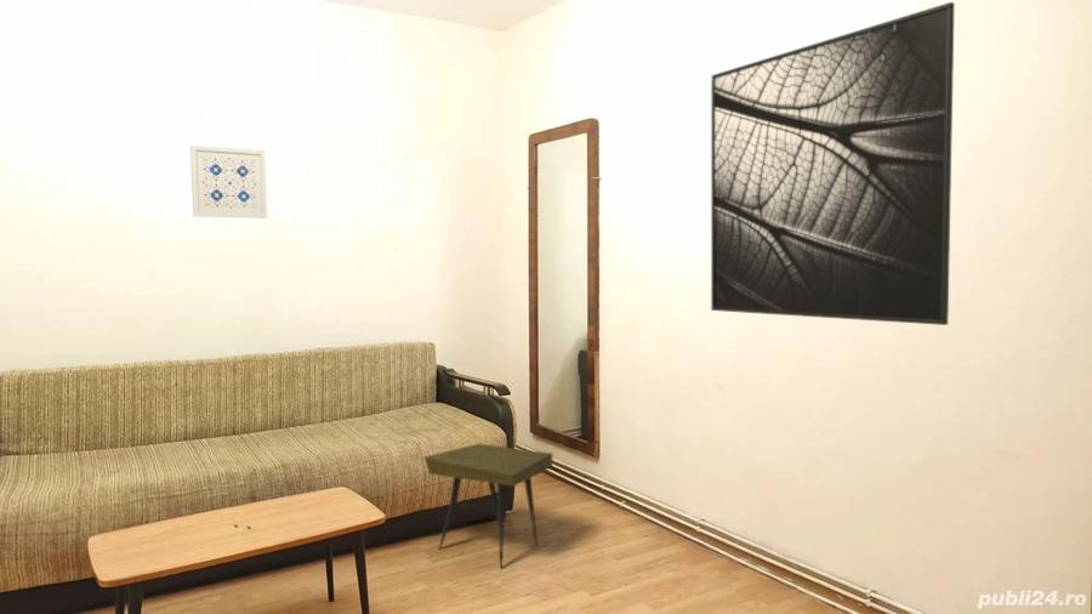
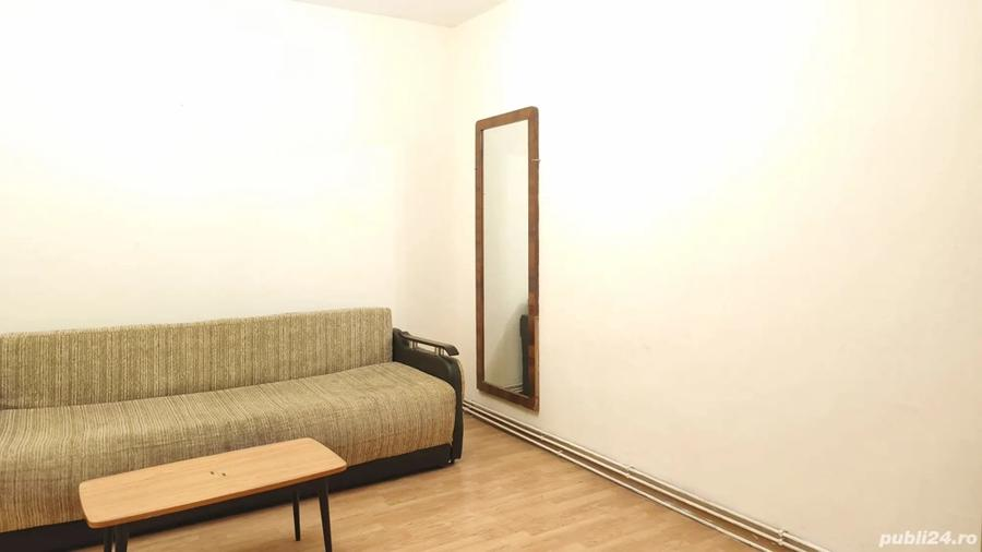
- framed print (812, 182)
- wall art (229, 182)
- side table (493, 502)
